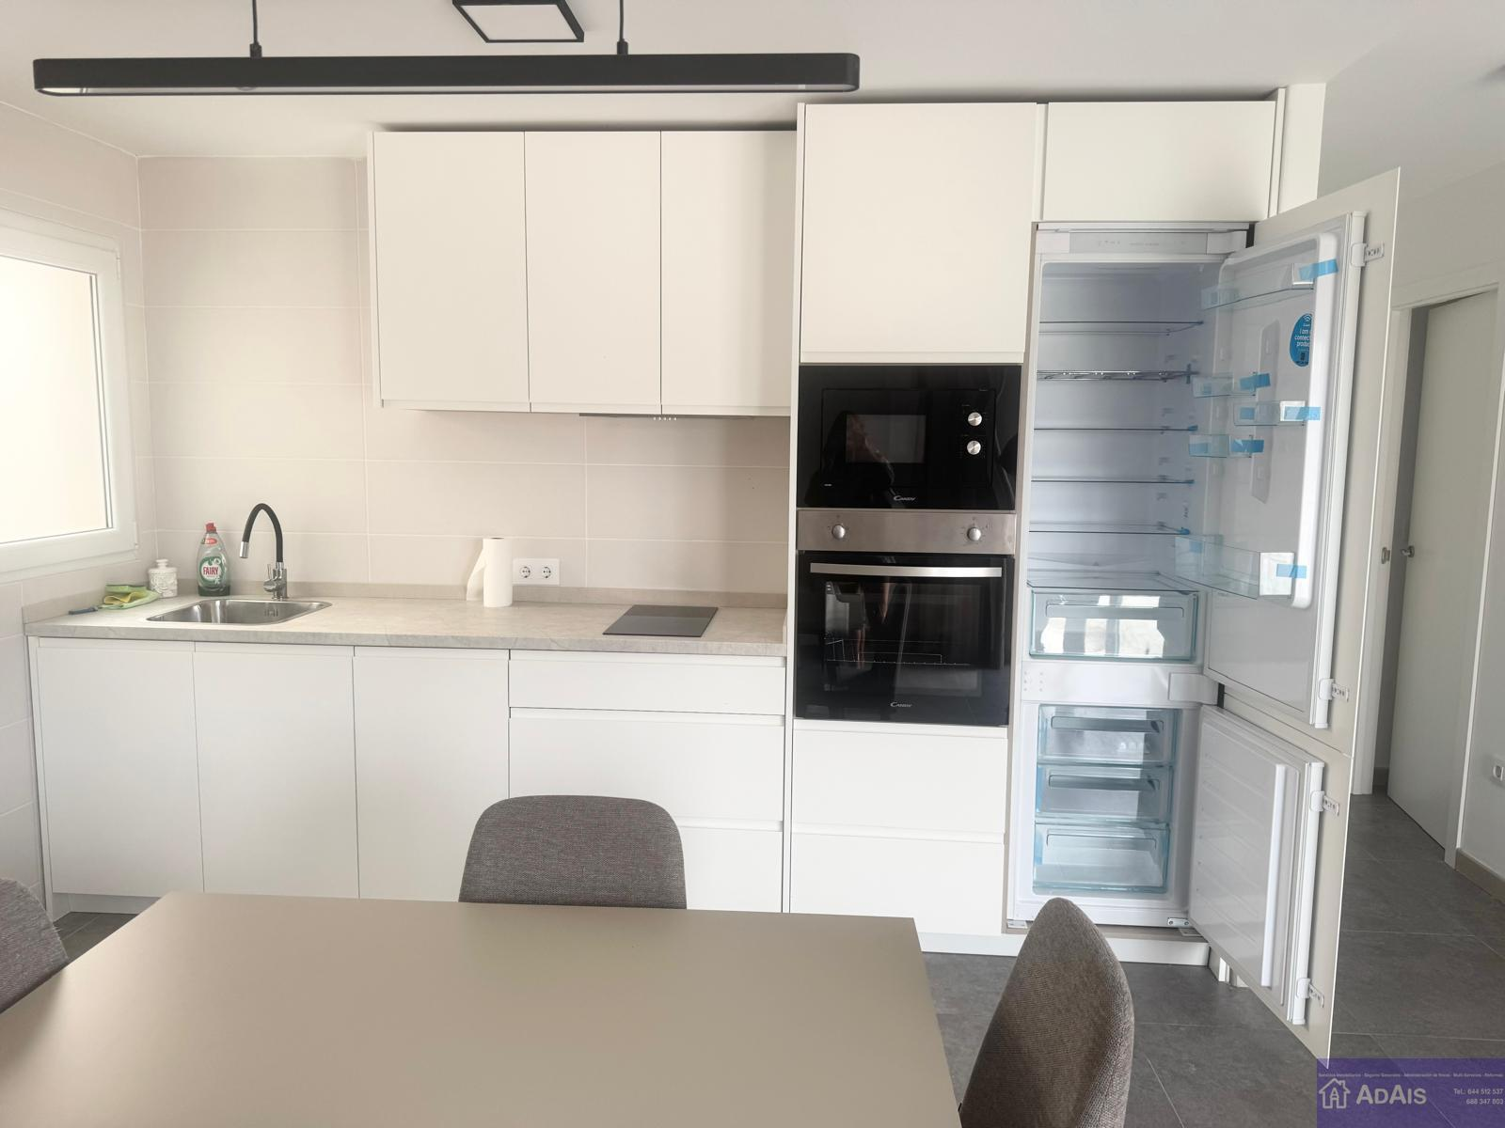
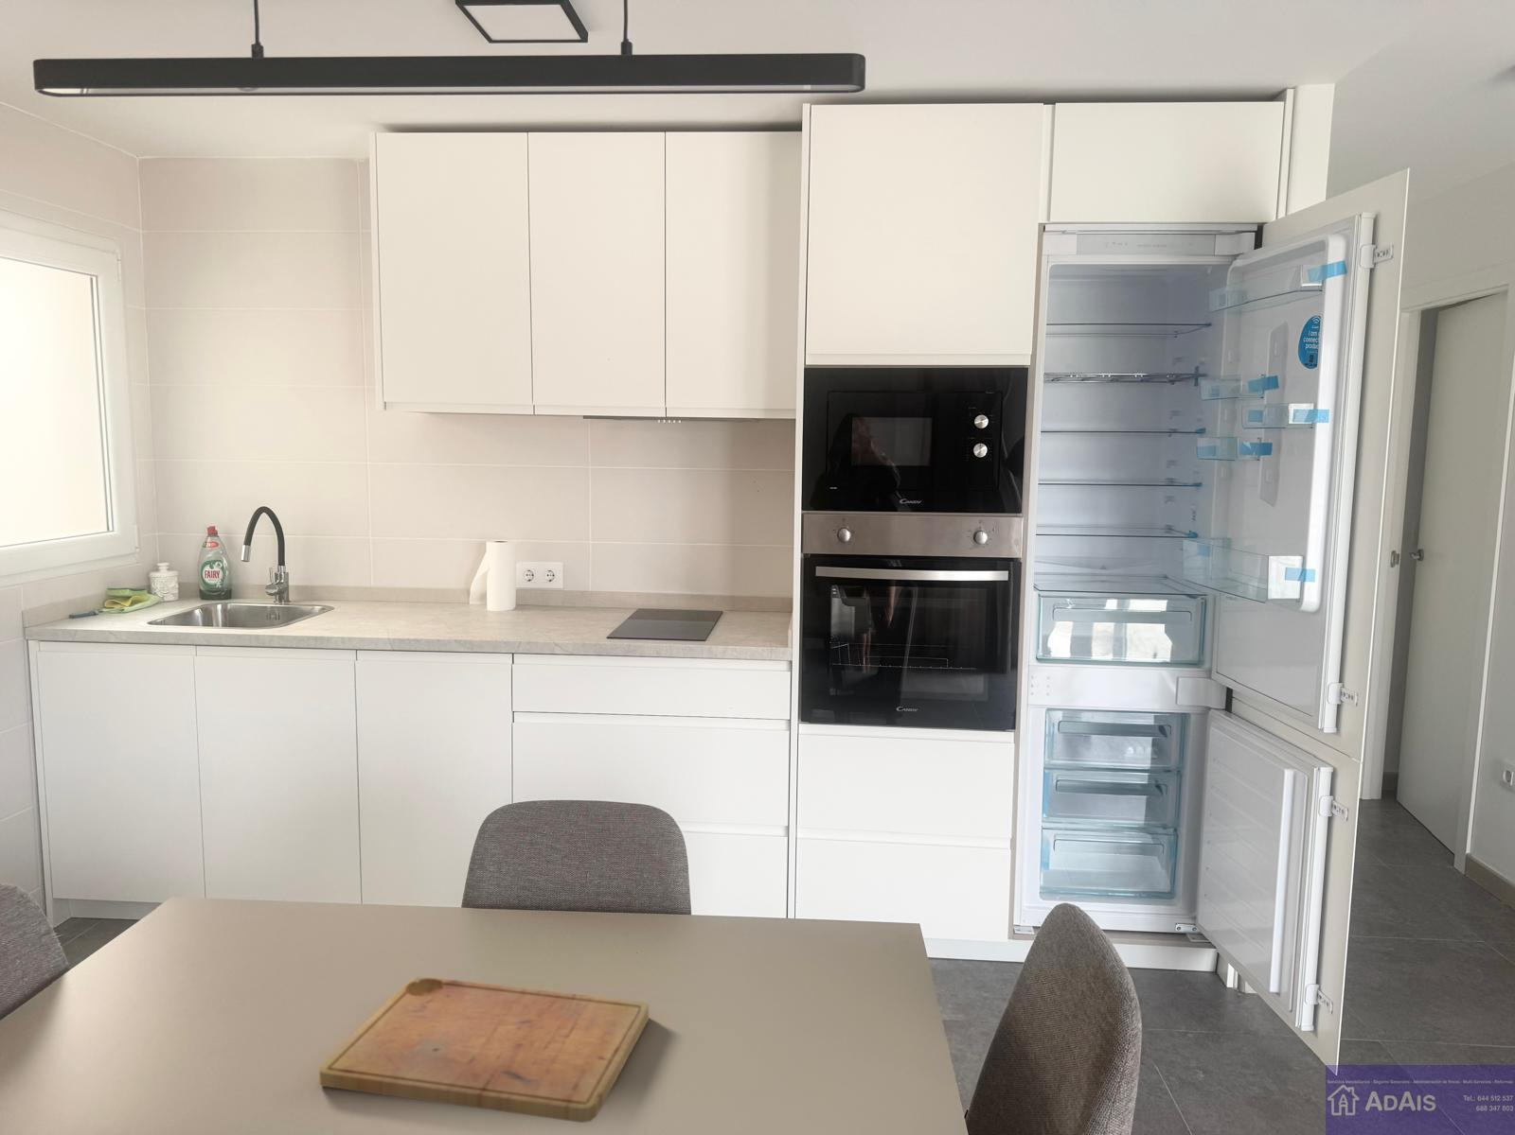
+ cutting board (494, 1041)
